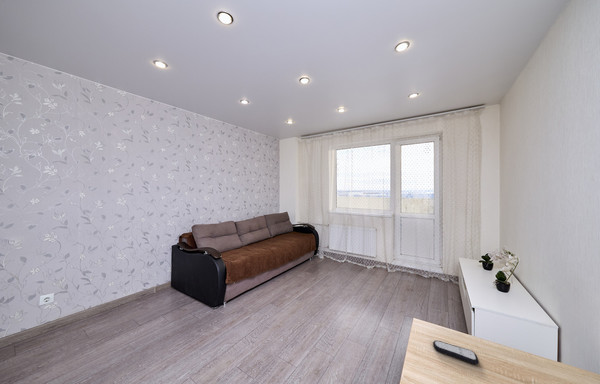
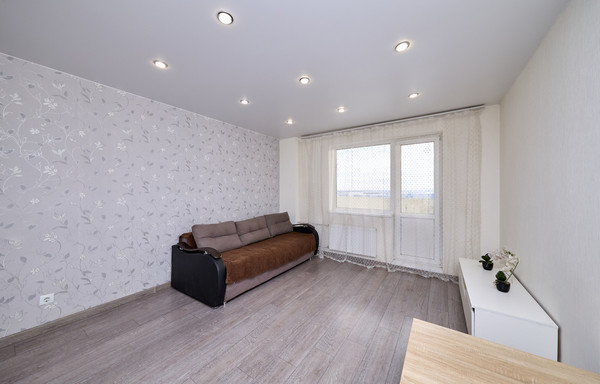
- remote control (454, 351)
